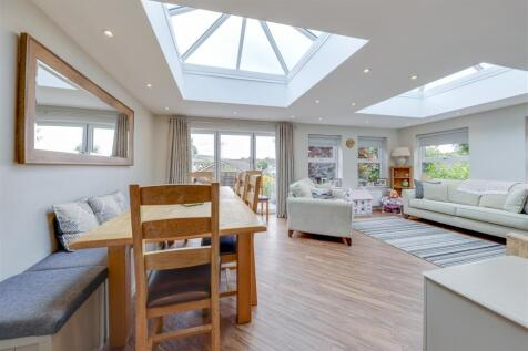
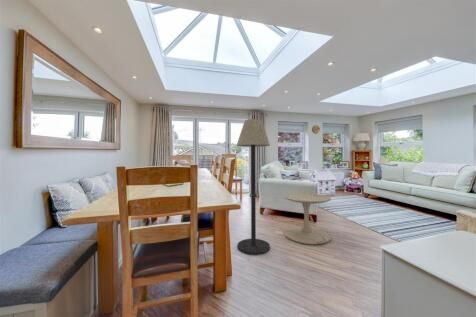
+ floor lamp (253, 183)
+ side table (306, 215)
